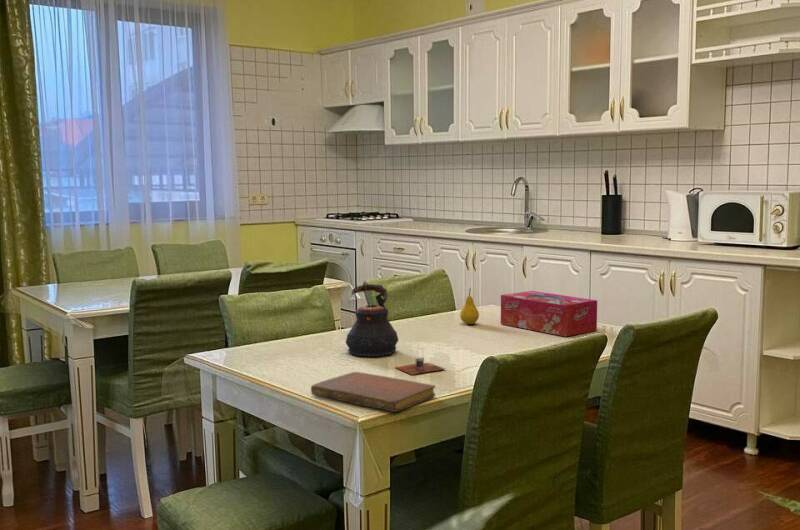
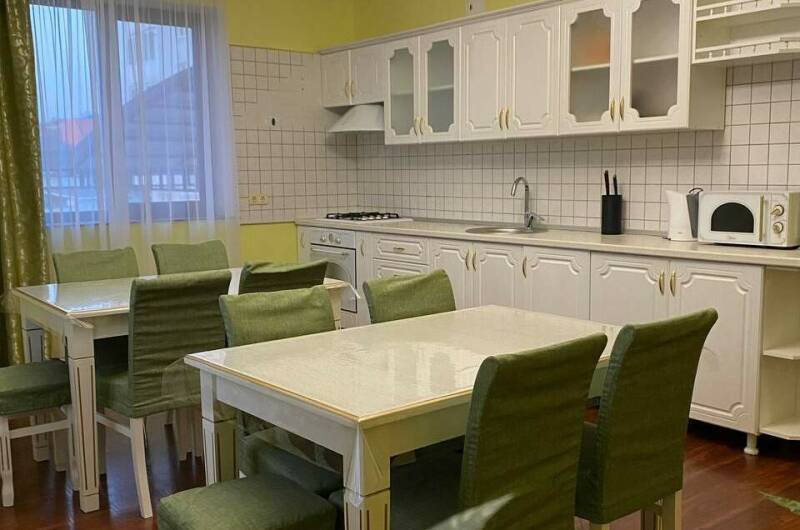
- fruit (469, 306)
- cup (420, 362)
- teapot (373, 317)
- notebook (373, 390)
- tissue box (547, 312)
